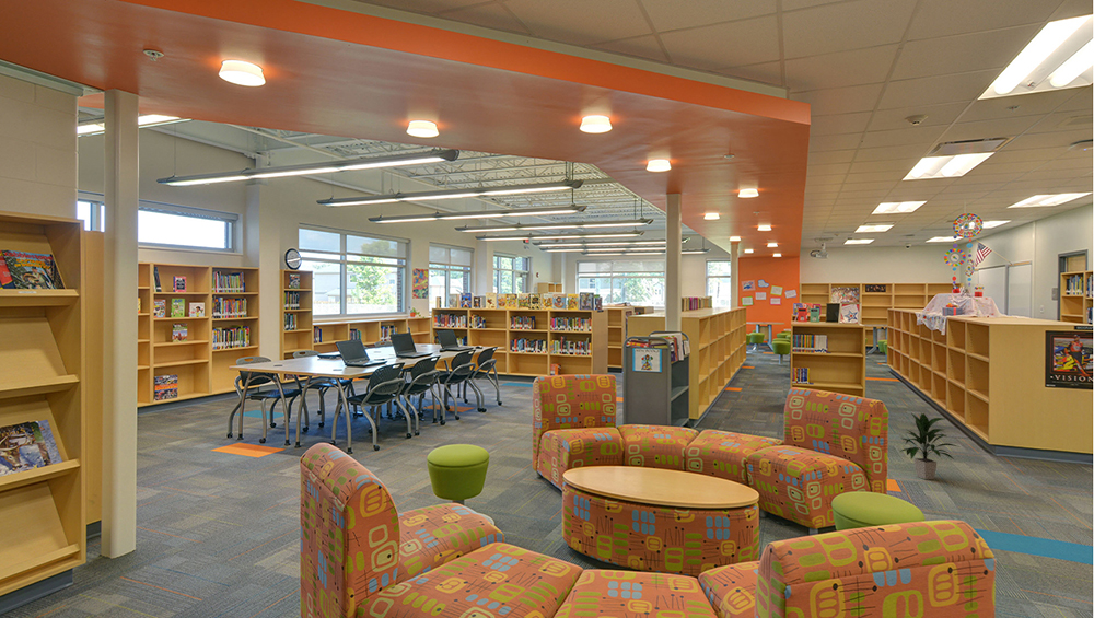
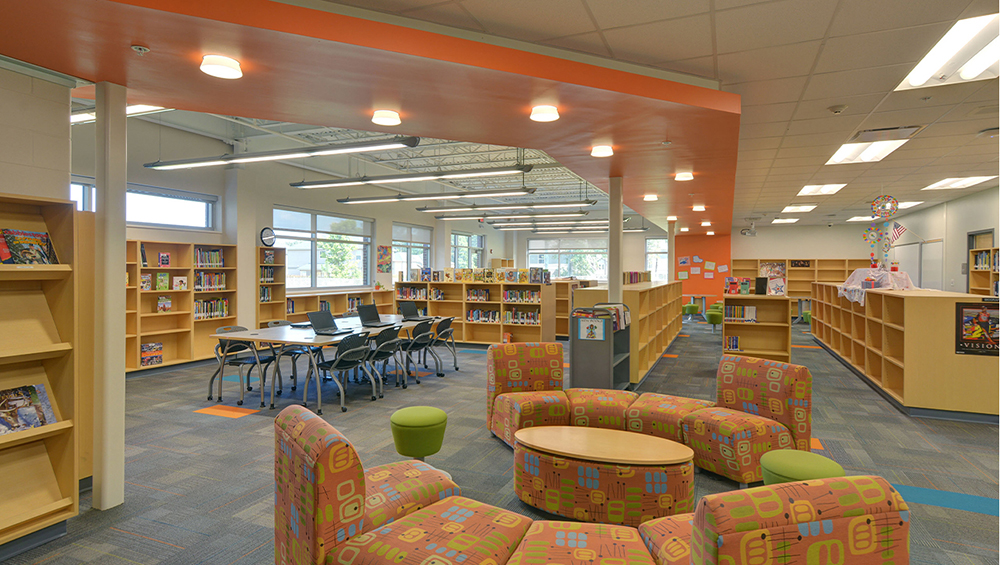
- indoor plant (924, 444)
